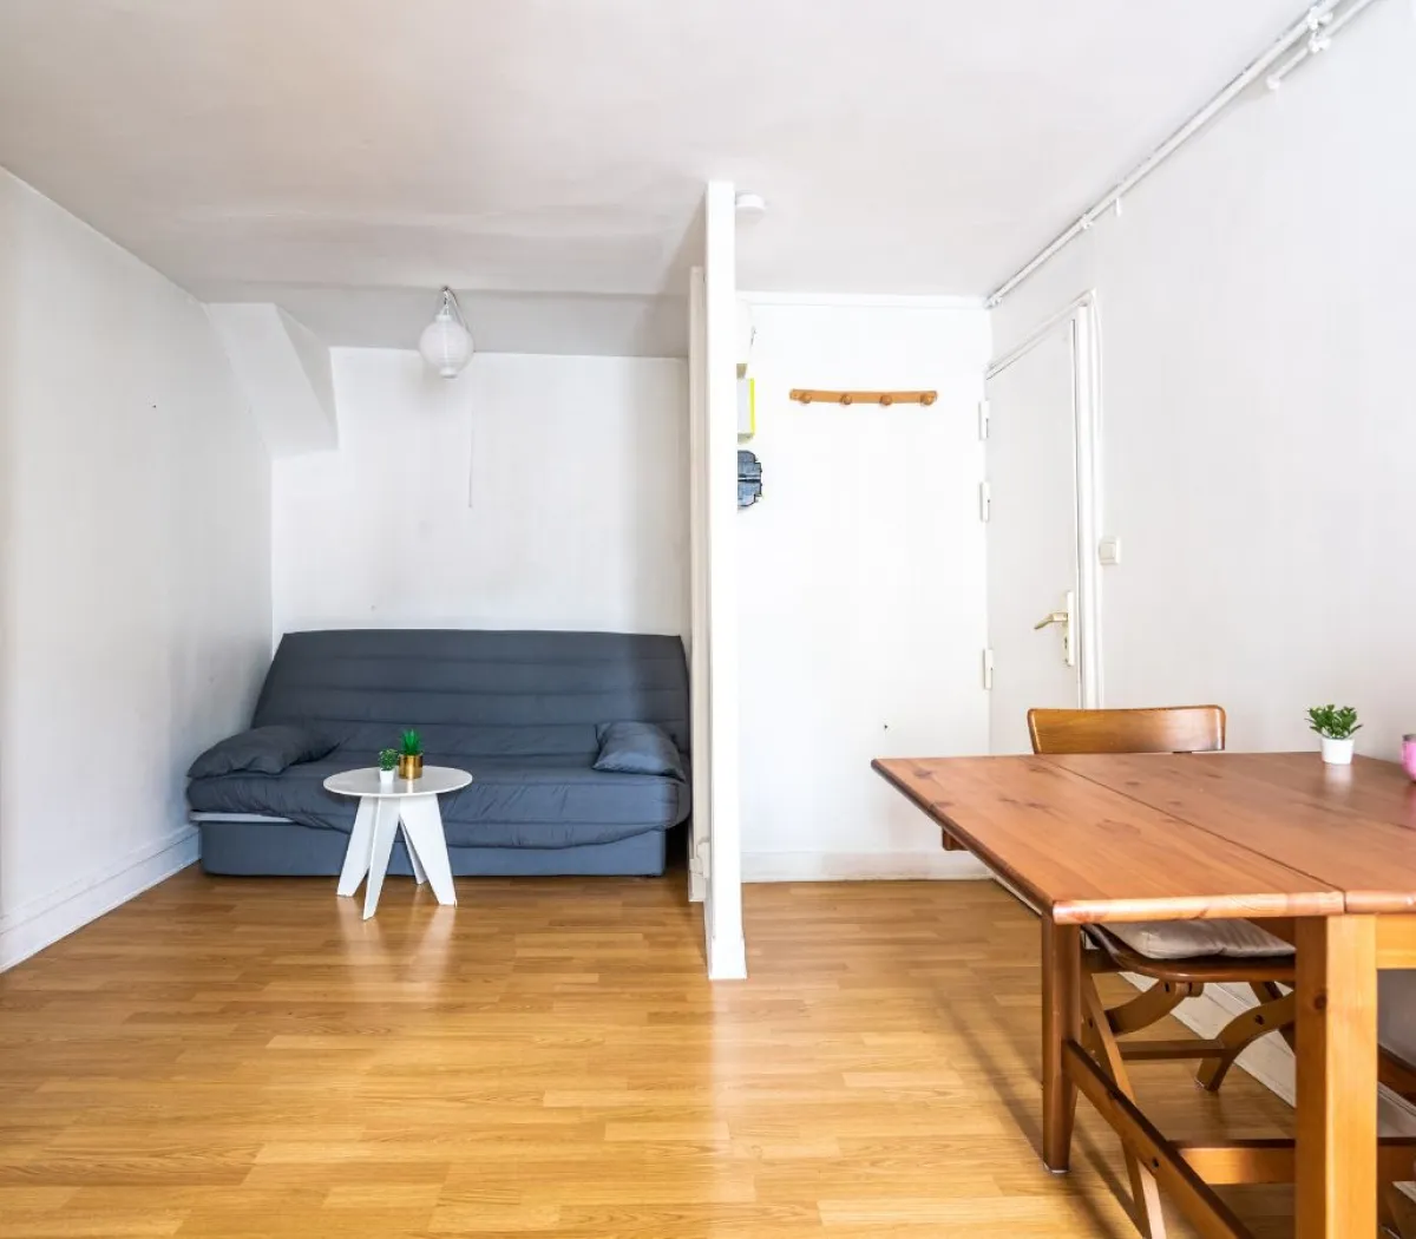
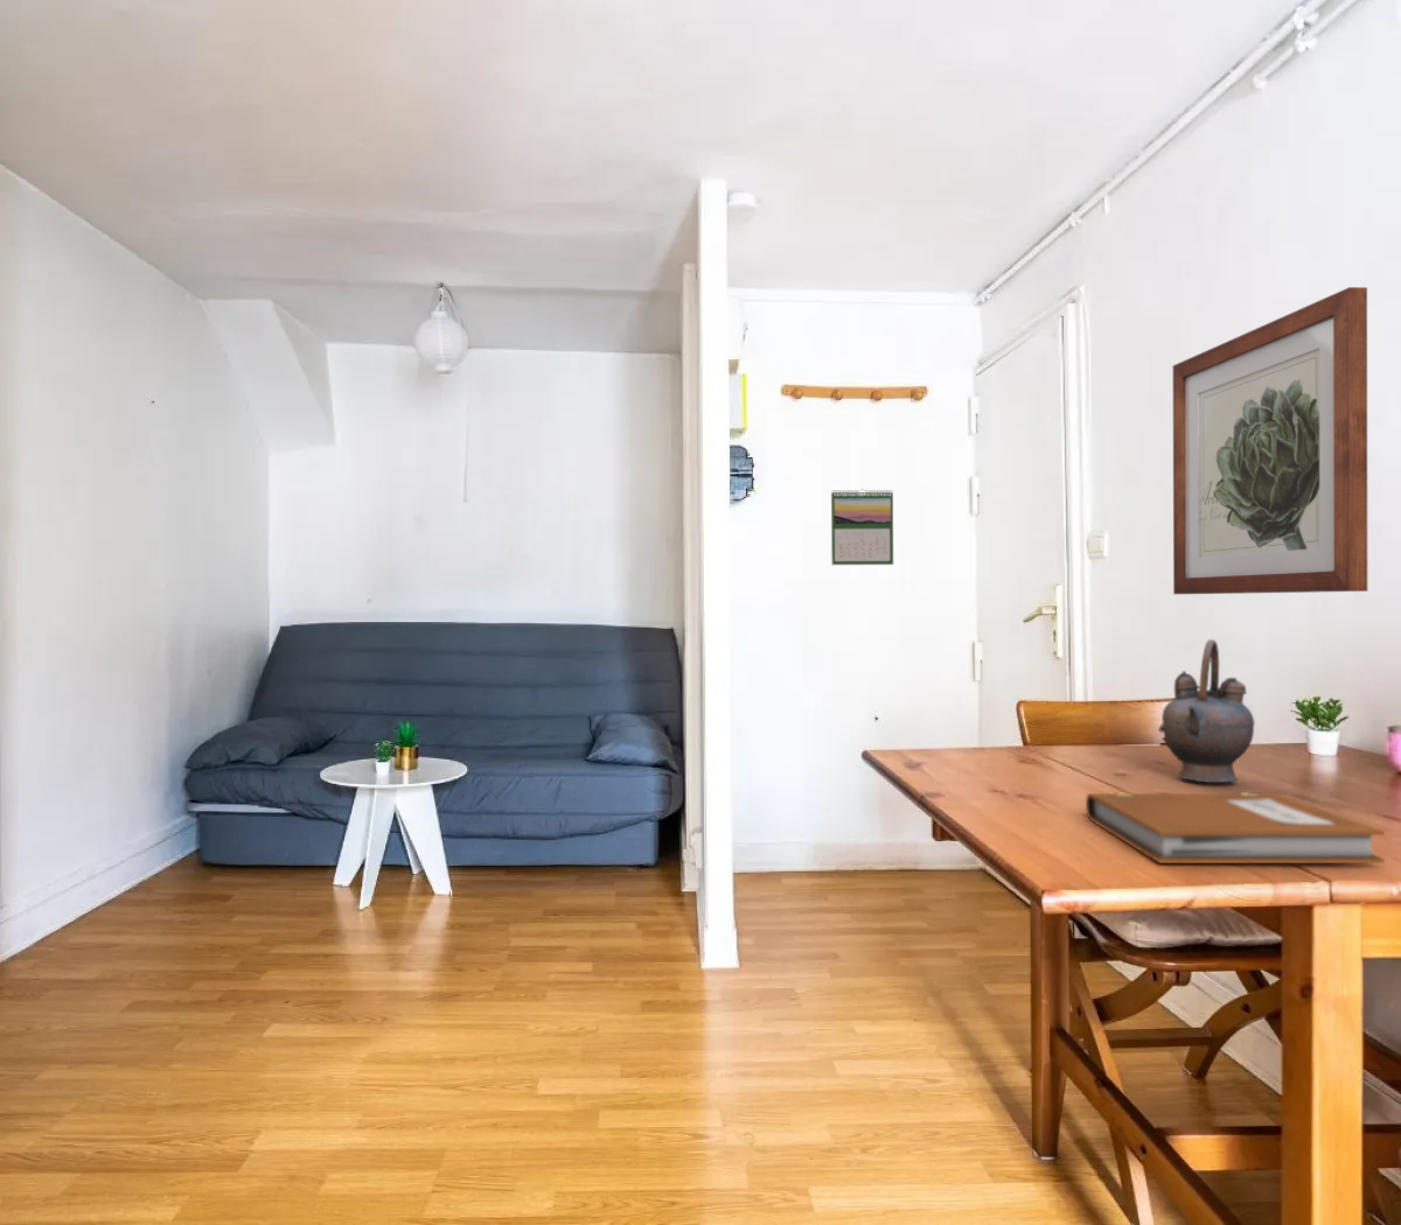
+ notebook (1225, 823)
+ calendar (861, 526)
+ wall art (1256, 462)
+ teapot (1203, 711)
